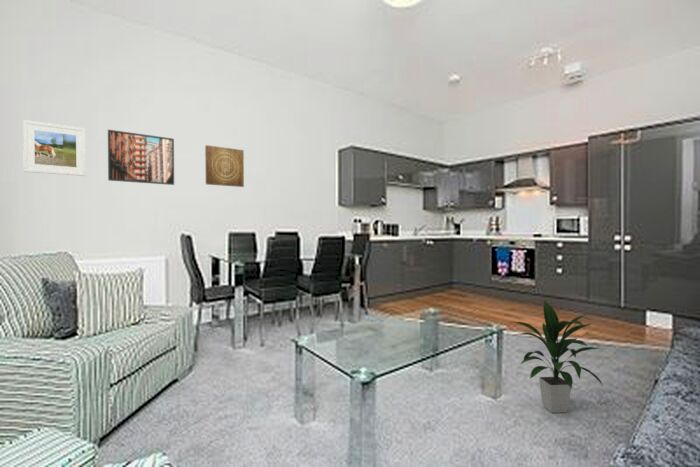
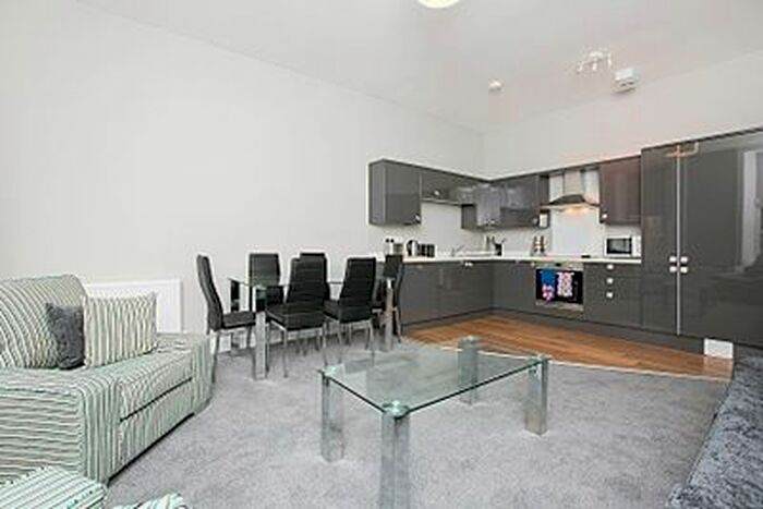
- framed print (55, 149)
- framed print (142, 158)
- indoor plant (559, 356)
- wall art (225, 166)
